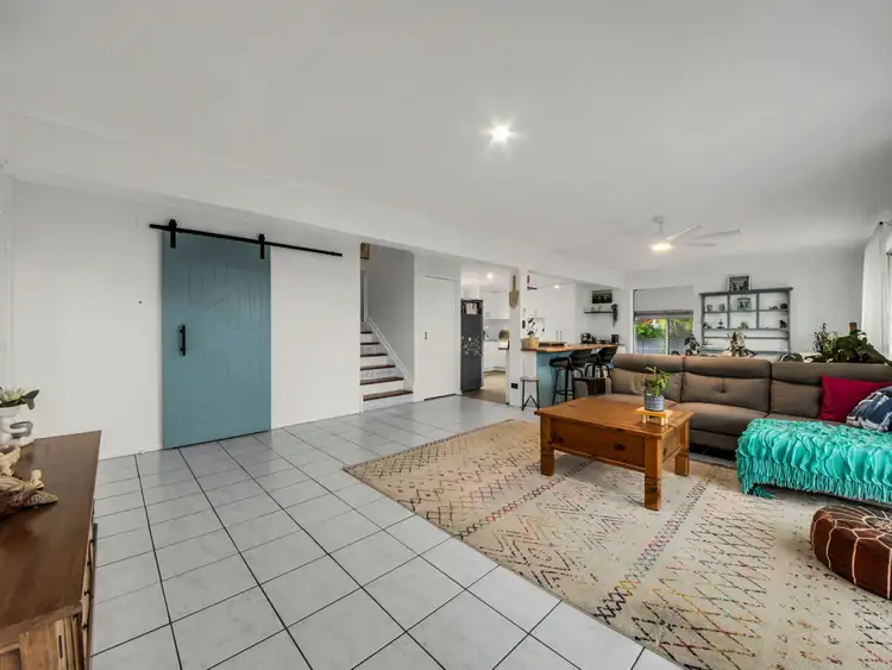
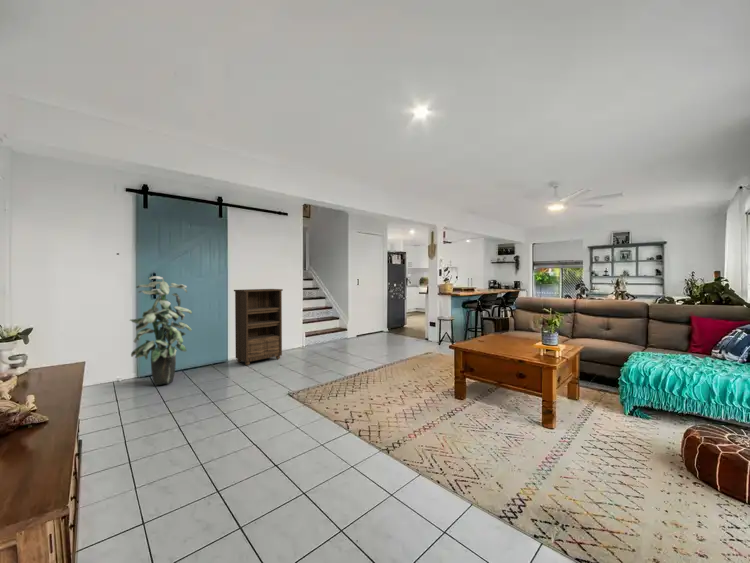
+ bookshelf (258, 325)
+ indoor plant (160, 329)
